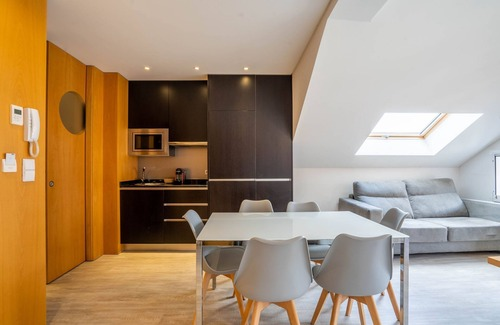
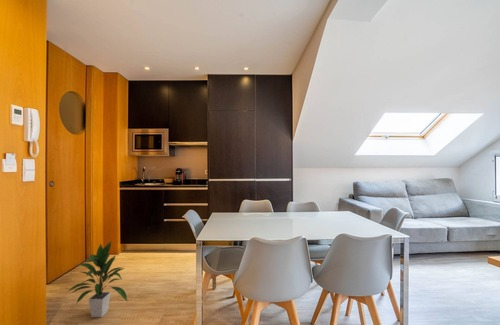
+ indoor plant (101, 279)
